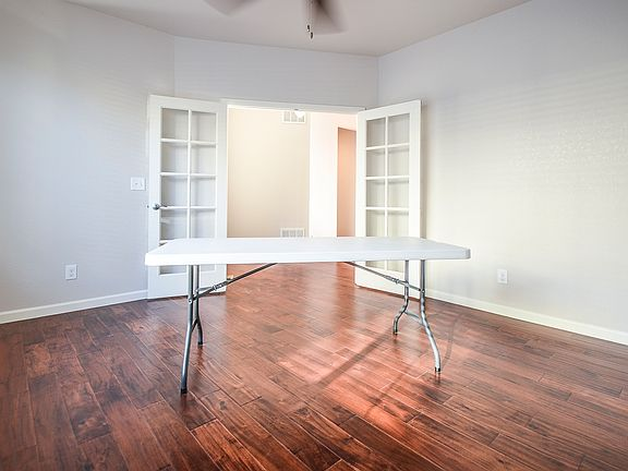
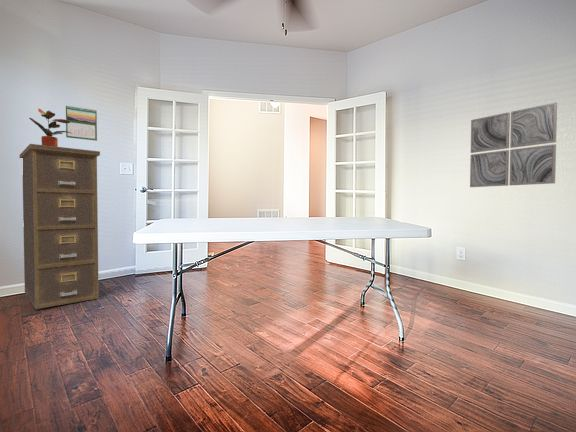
+ potted plant (49, 129)
+ calendar (81, 123)
+ filing cabinet (59, 224)
+ wall art (510, 150)
